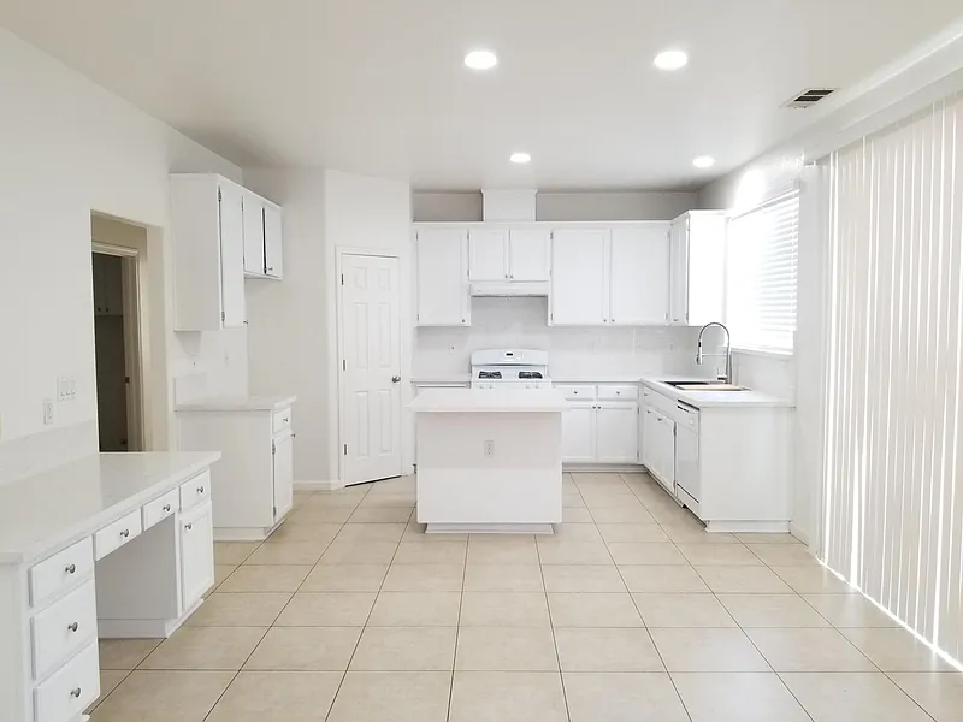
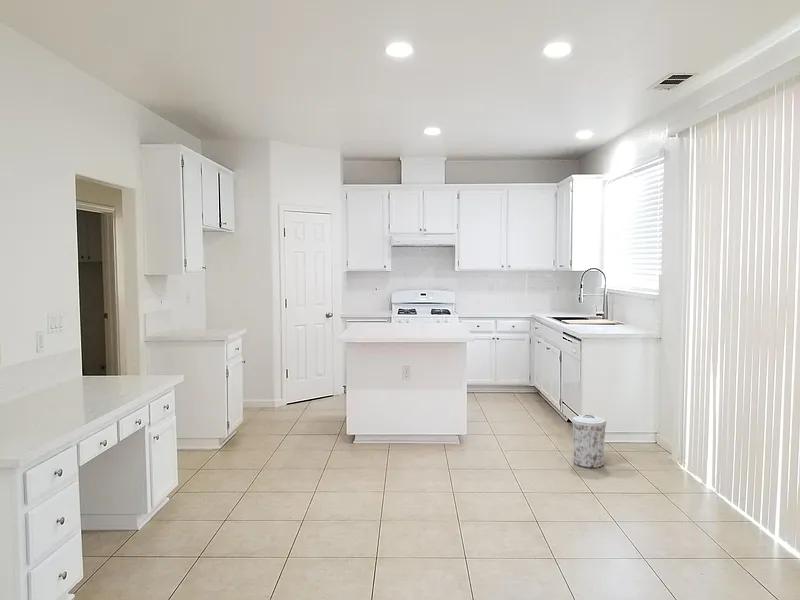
+ trash can (588, 439)
